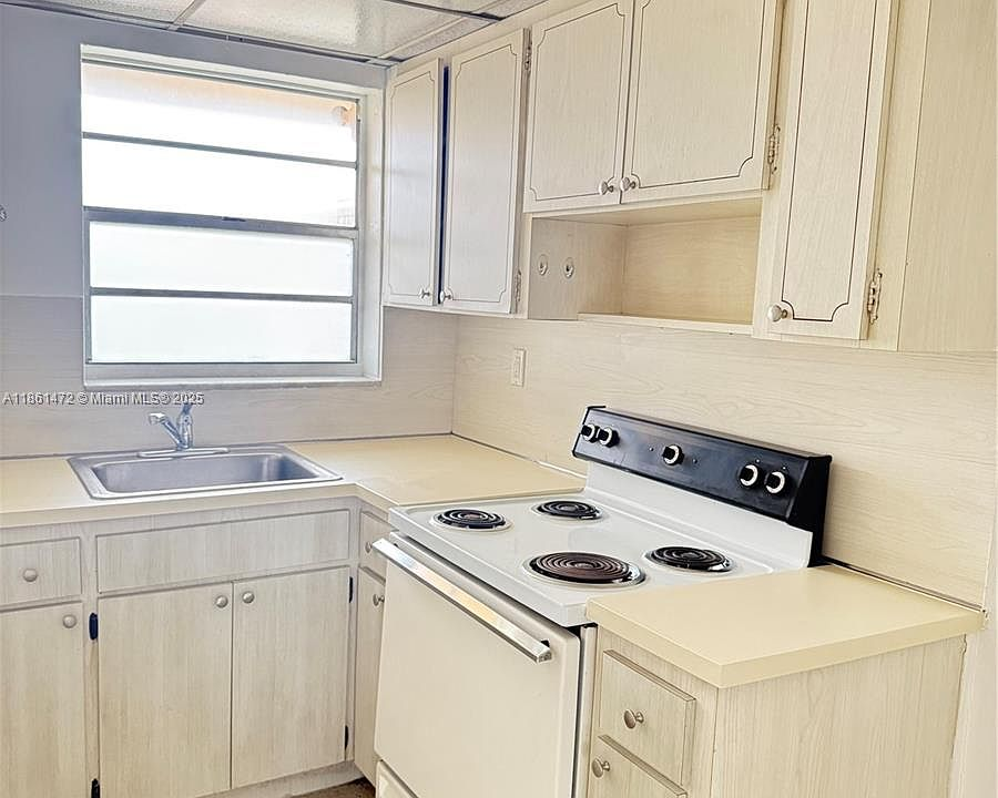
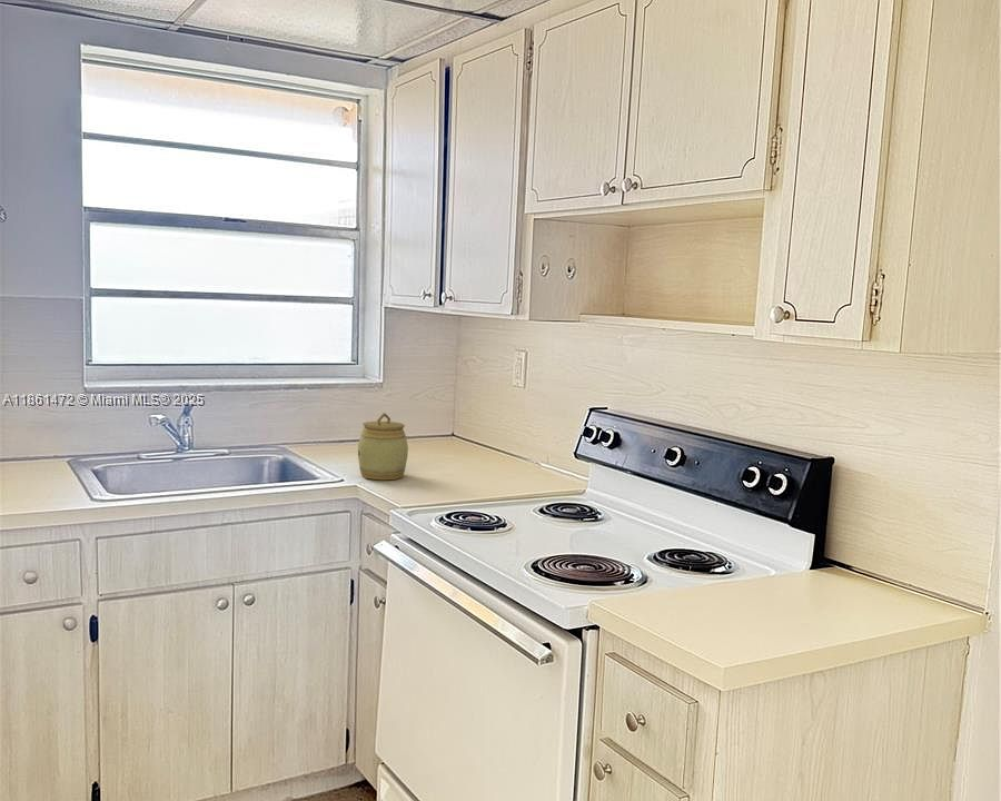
+ jar (383, 444)
